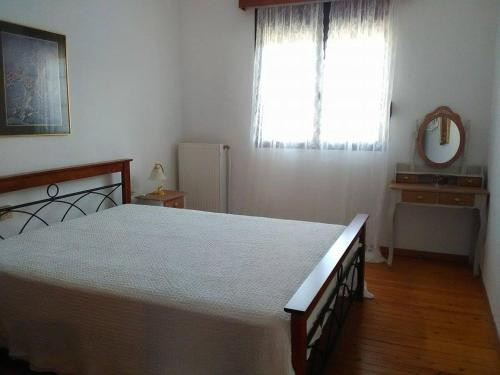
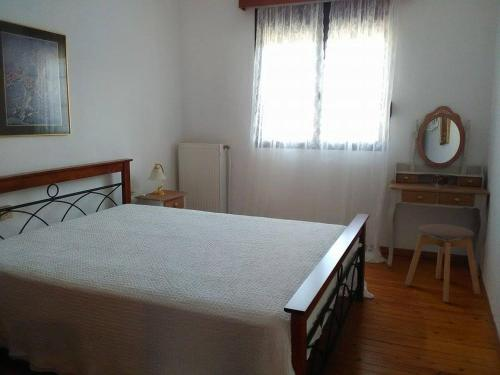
+ stool (445, 258)
